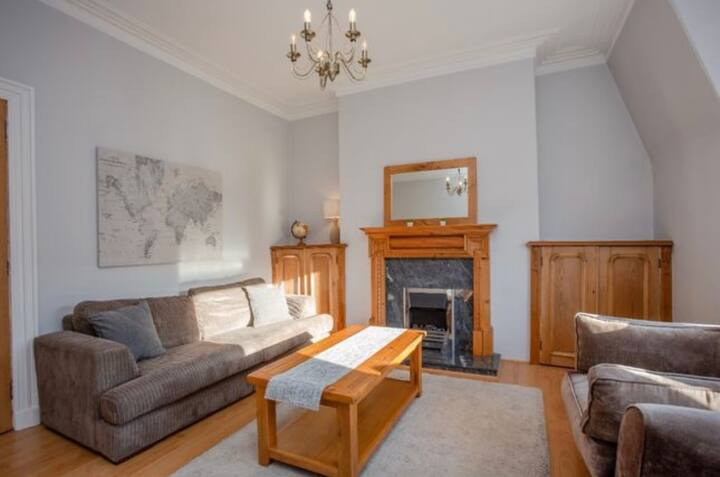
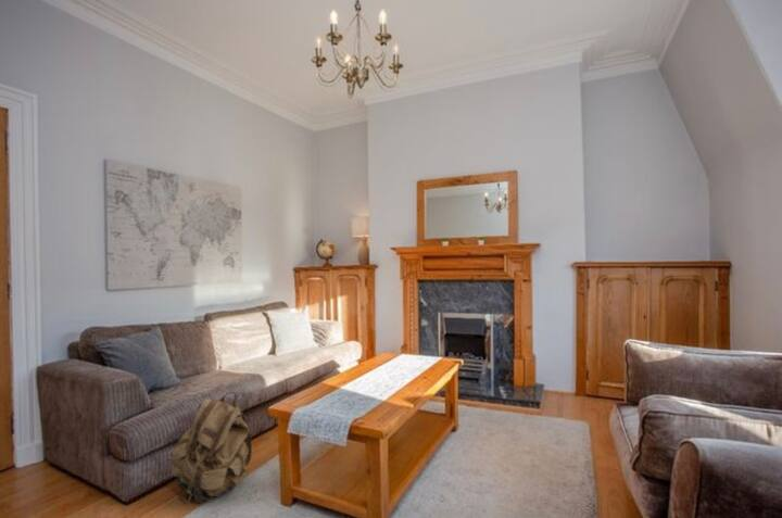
+ backpack (212, 439)
